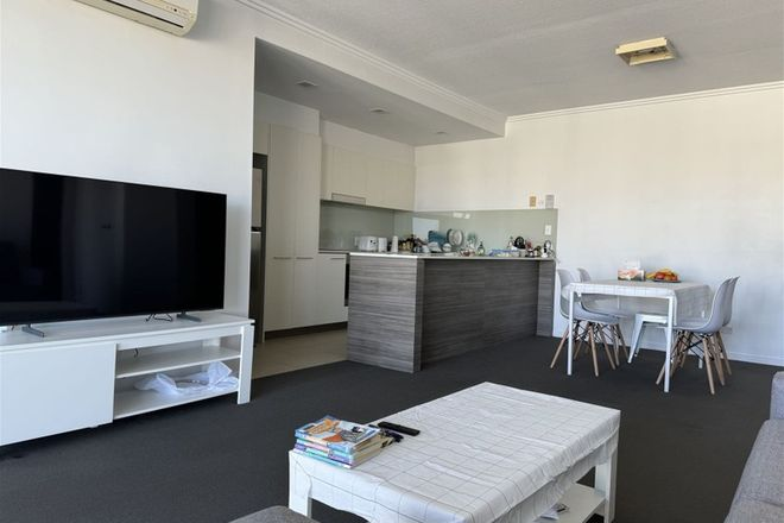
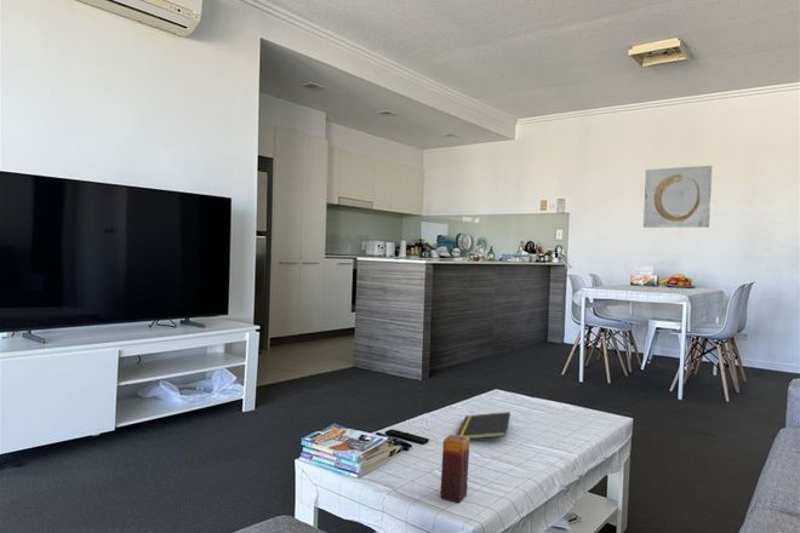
+ candle (455, 466)
+ notepad (484, 425)
+ wall art (676, 197)
